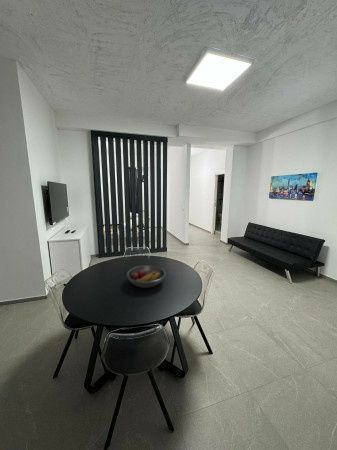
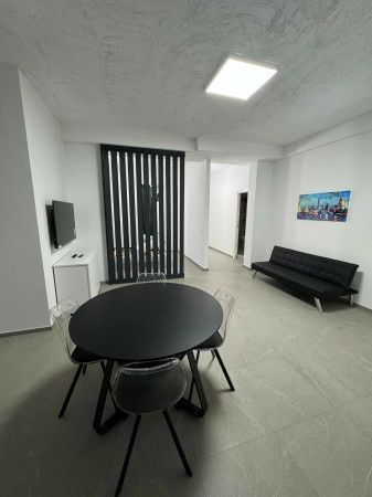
- fruit bowl (146, 276)
